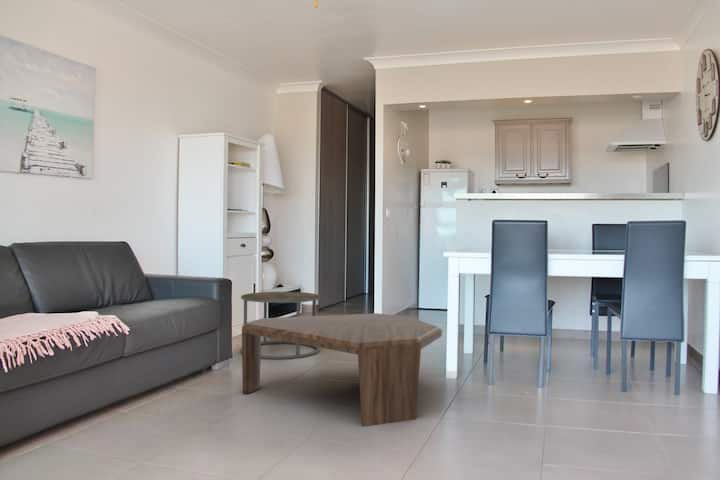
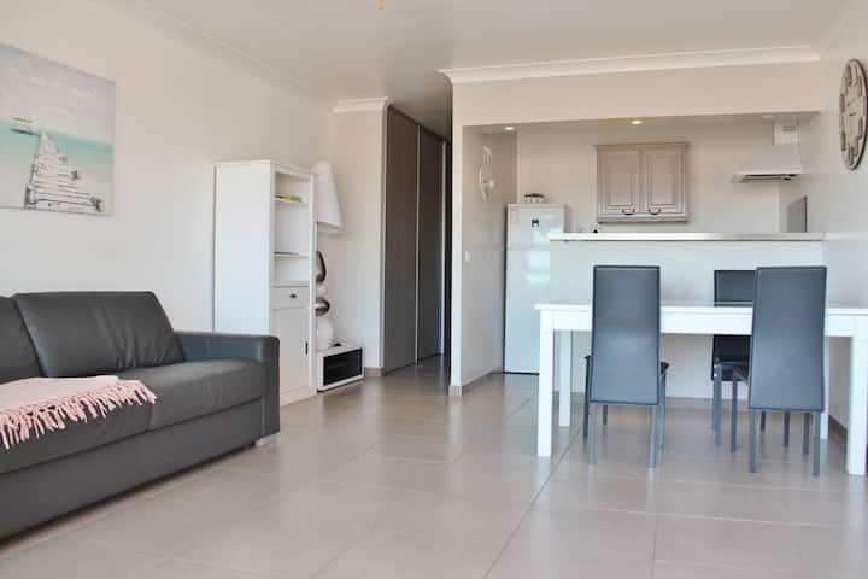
- side table (266, 317)
- coffee table (341, 351)
